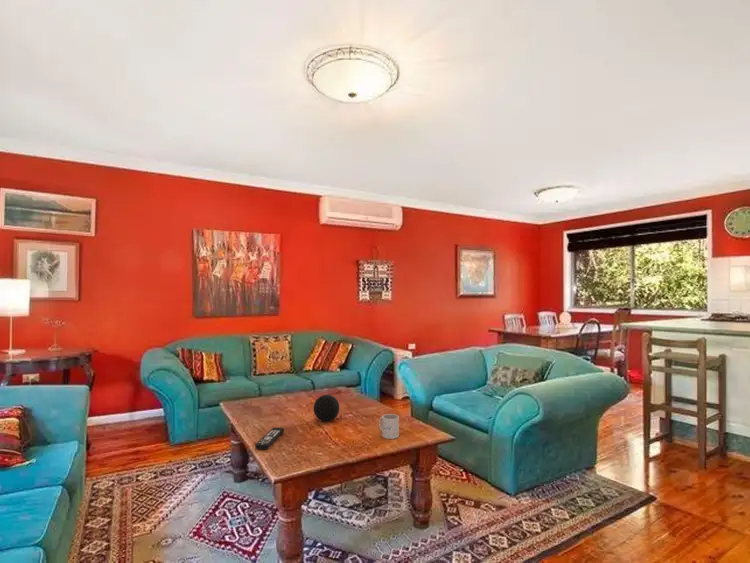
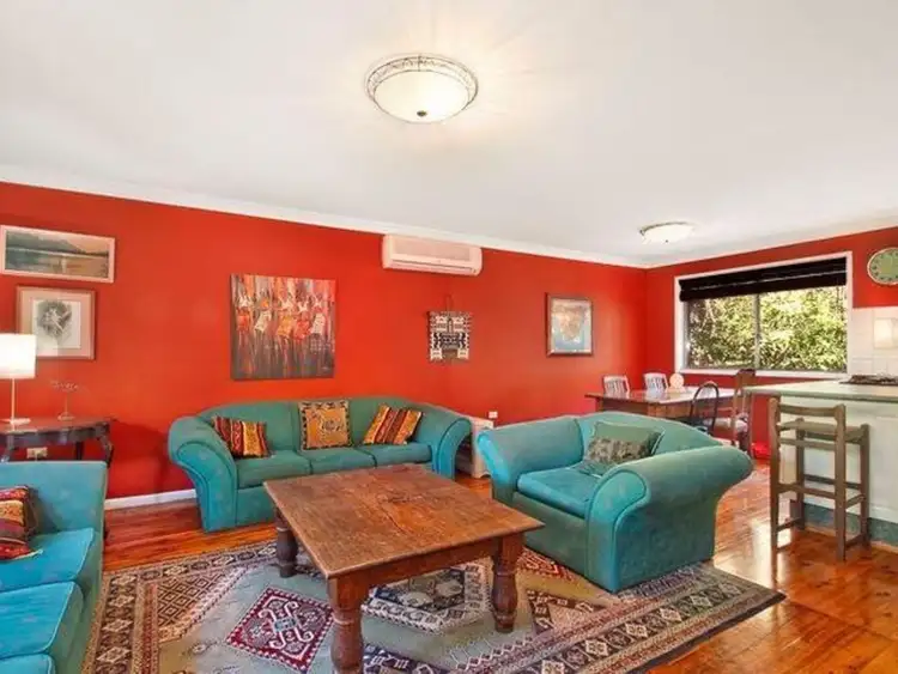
- mug (388, 425)
- remote control (270, 437)
- decorative ball (326, 408)
